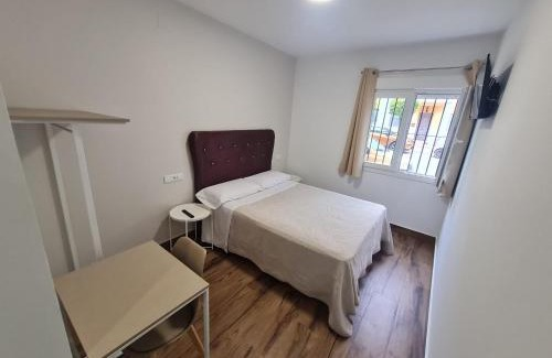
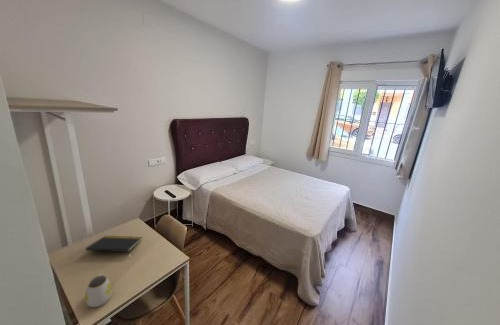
+ mug (99, 288)
+ notepad (116, 243)
